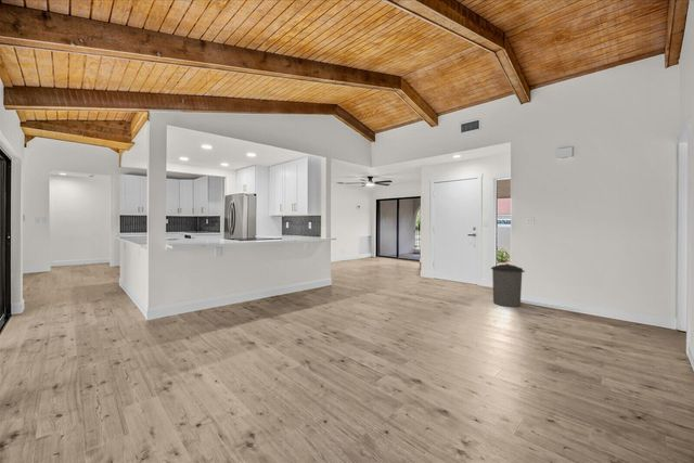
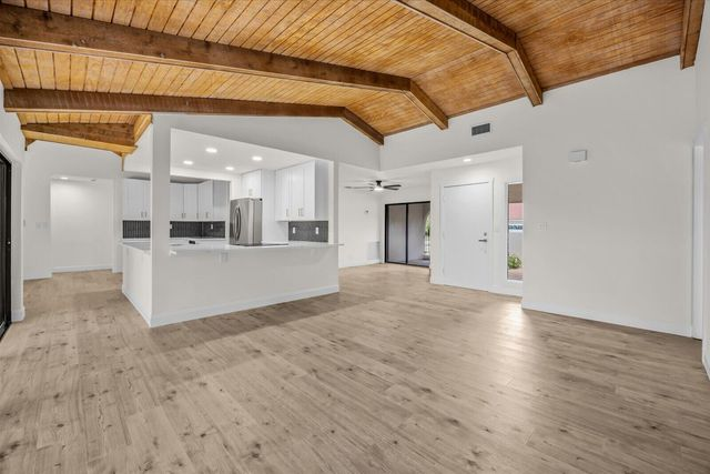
- trash can (506, 283)
